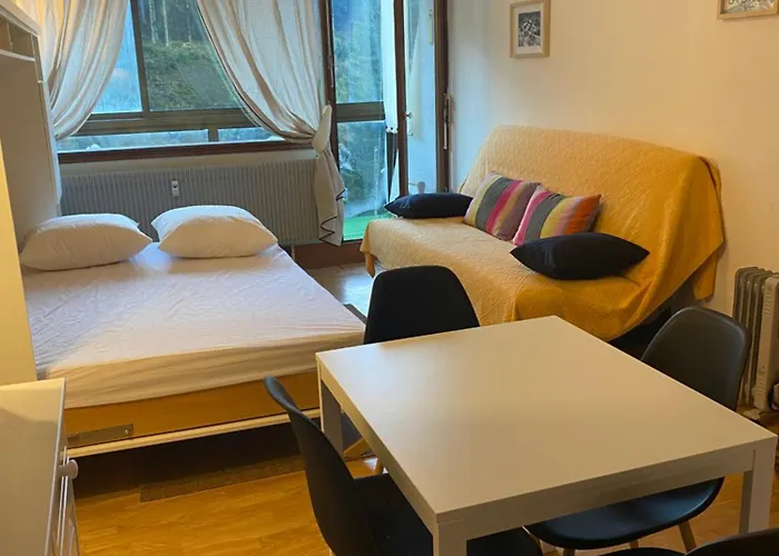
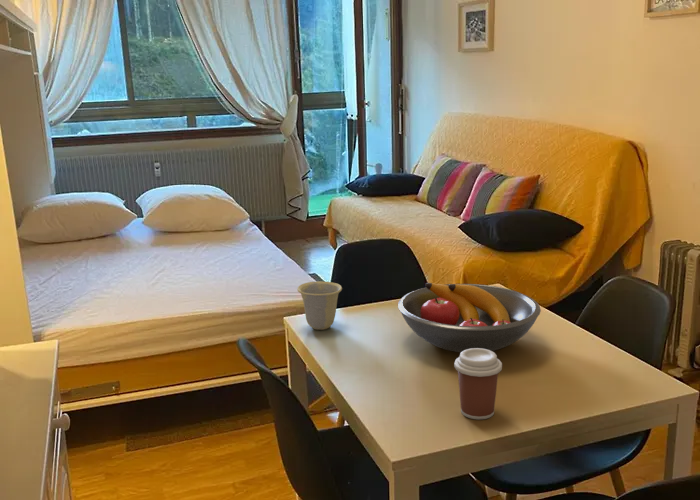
+ fruit bowl (467, 317)
+ cup (320, 306)
+ coffee cup (477, 383)
